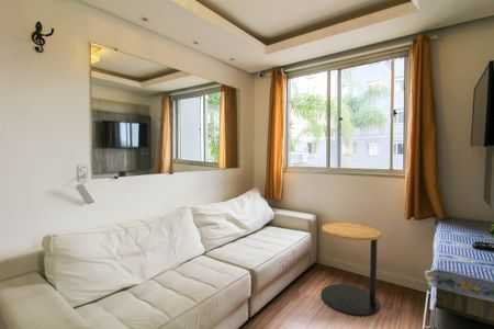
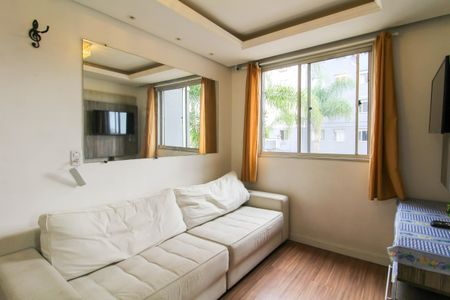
- side table (370, 264)
